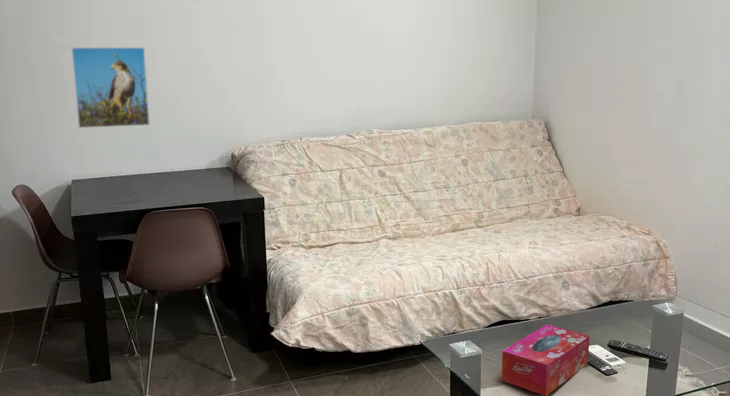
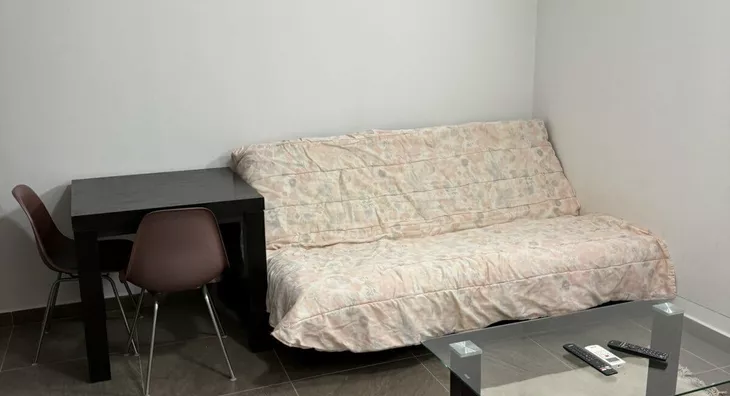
- tissue box (546, 357)
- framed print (111, 87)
